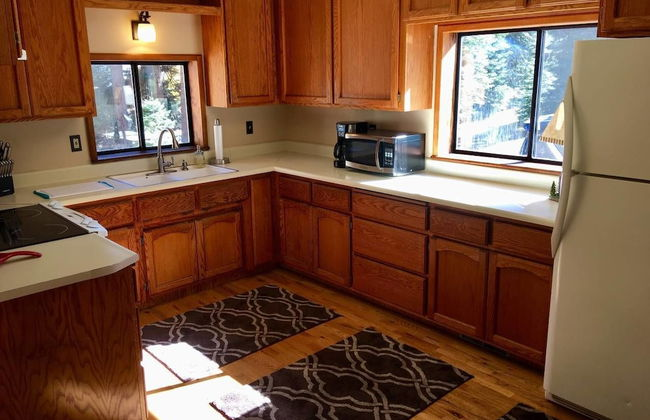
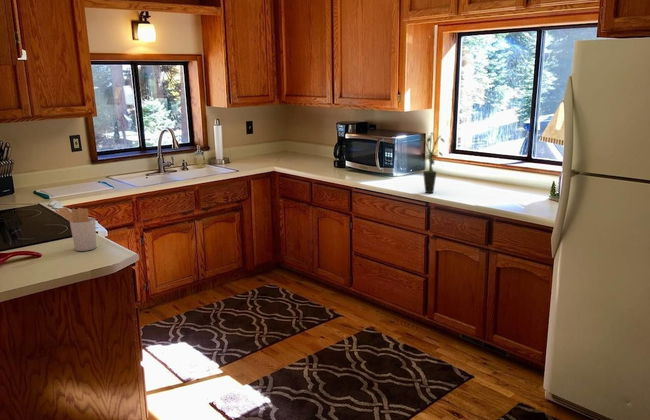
+ utensil holder (77, 227)
+ potted plant (432, 162)
